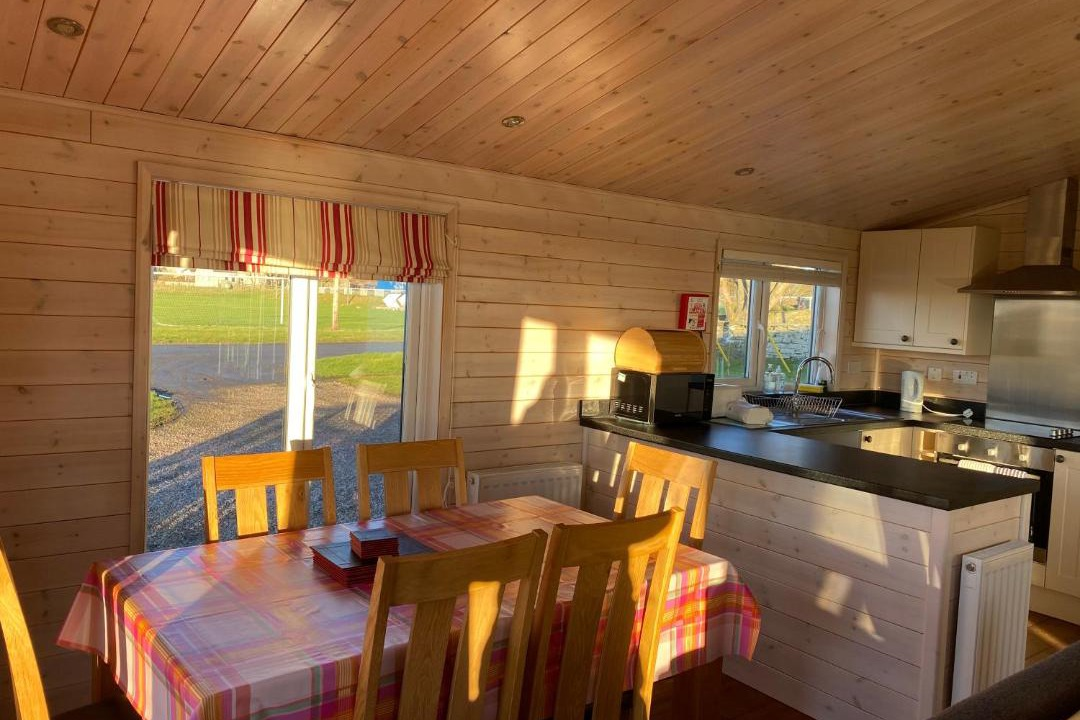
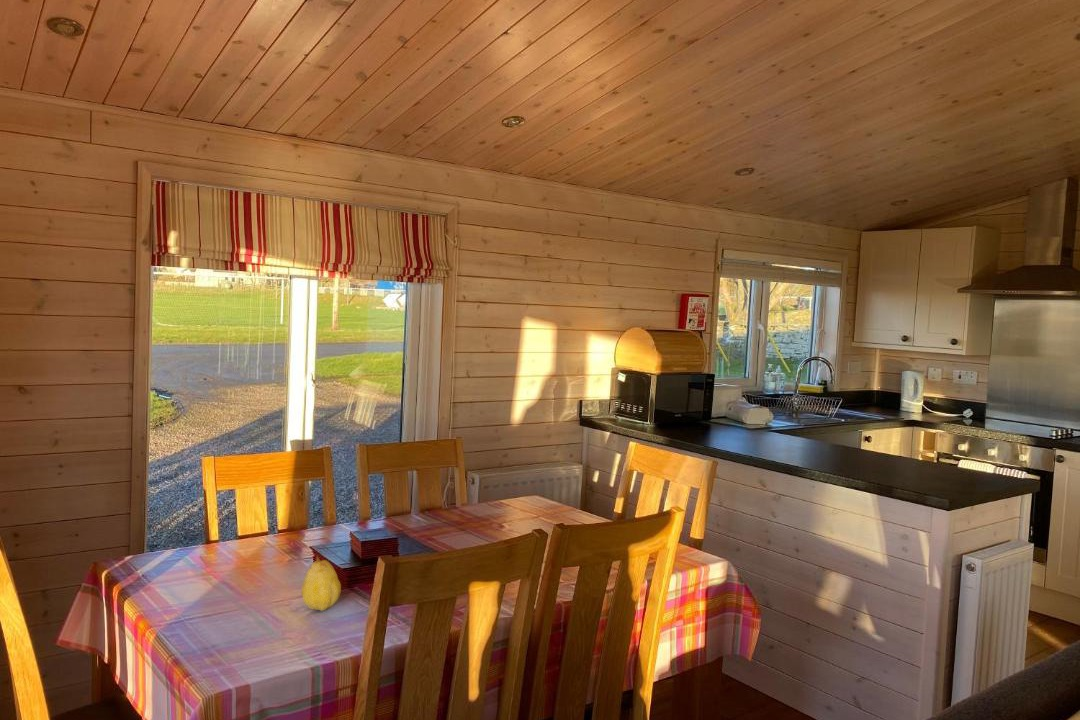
+ fruit (321, 582)
